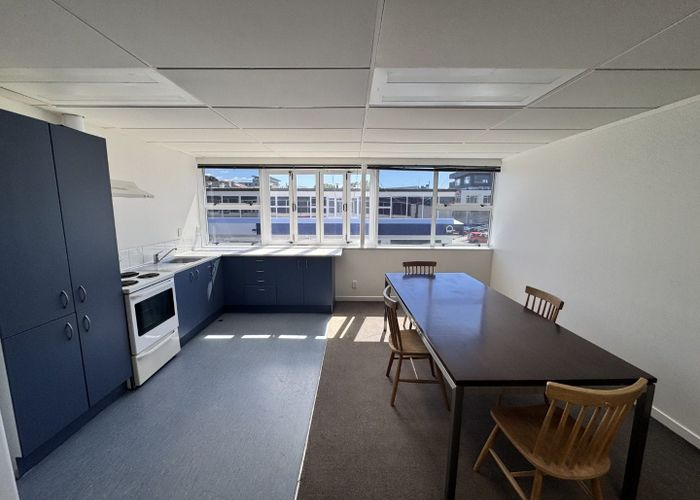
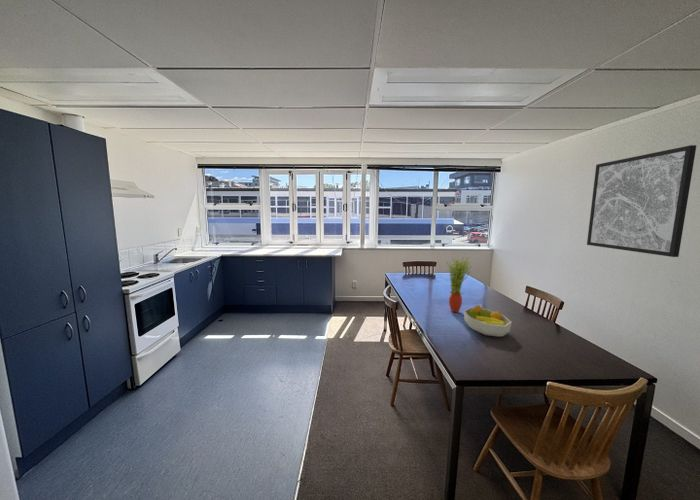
+ fruit bowl (486, 319)
+ potted plant (458, 283)
+ wall art (631, 204)
